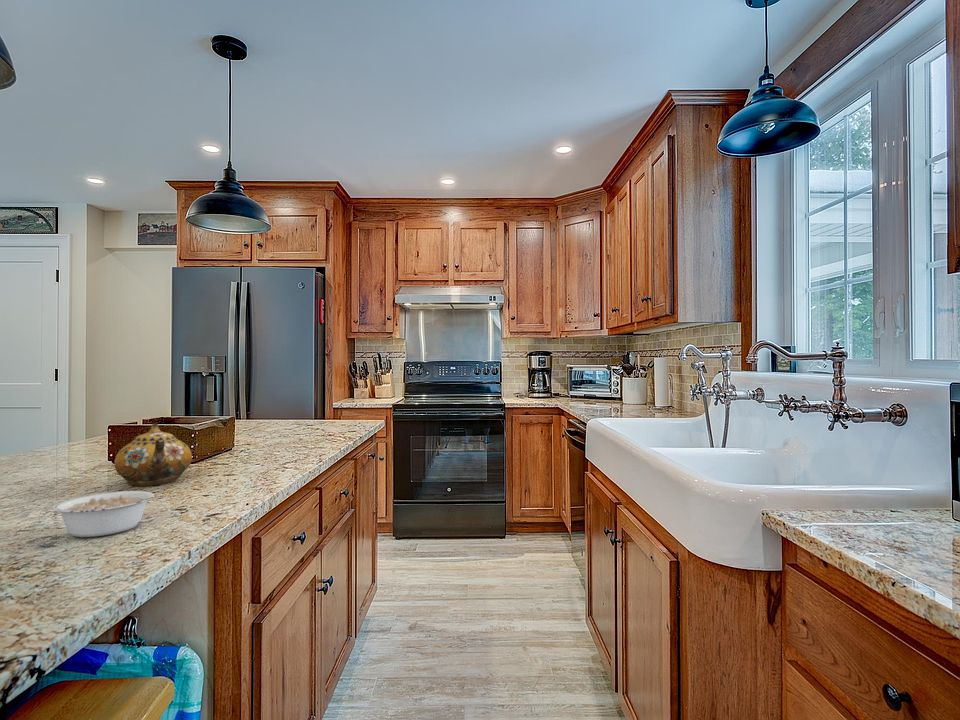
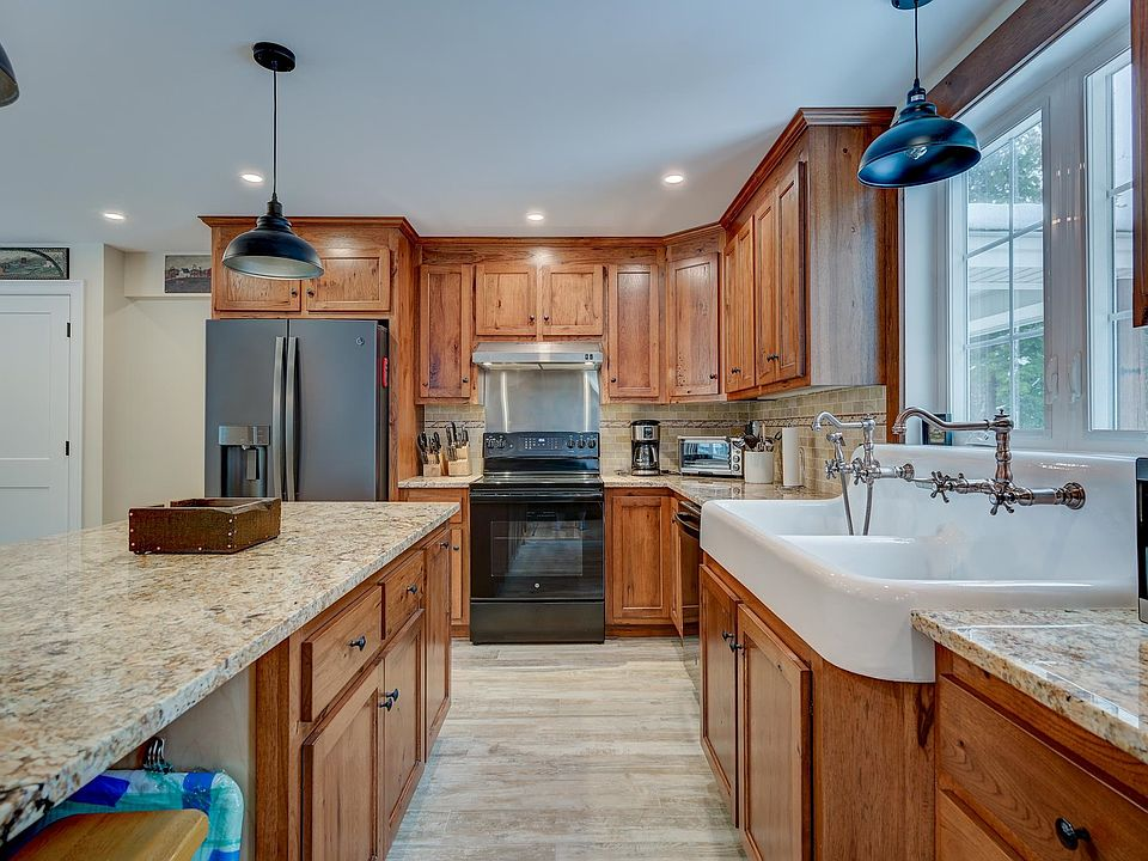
- legume (109, 511)
- teapot (154, 452)
